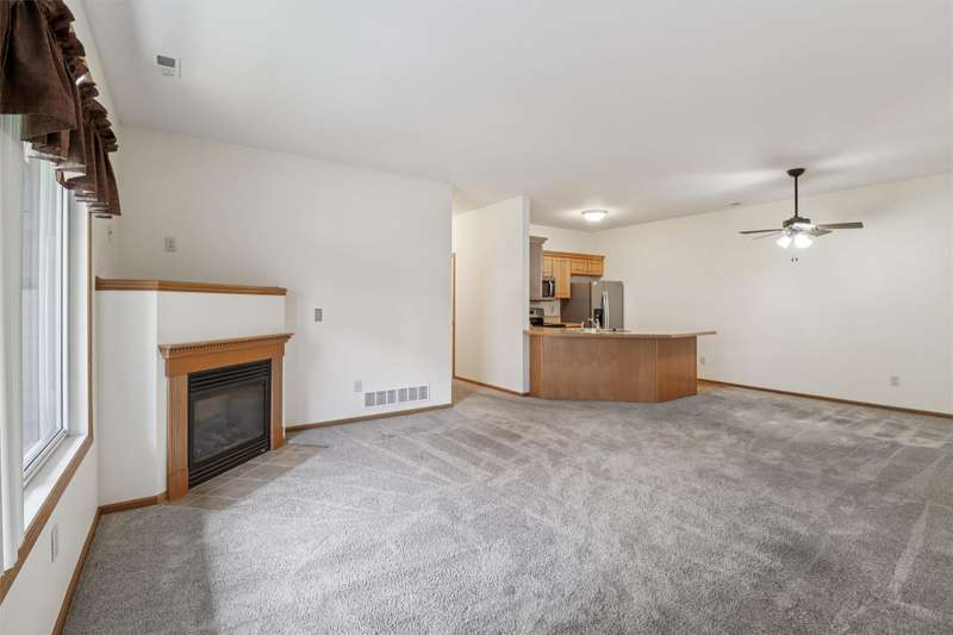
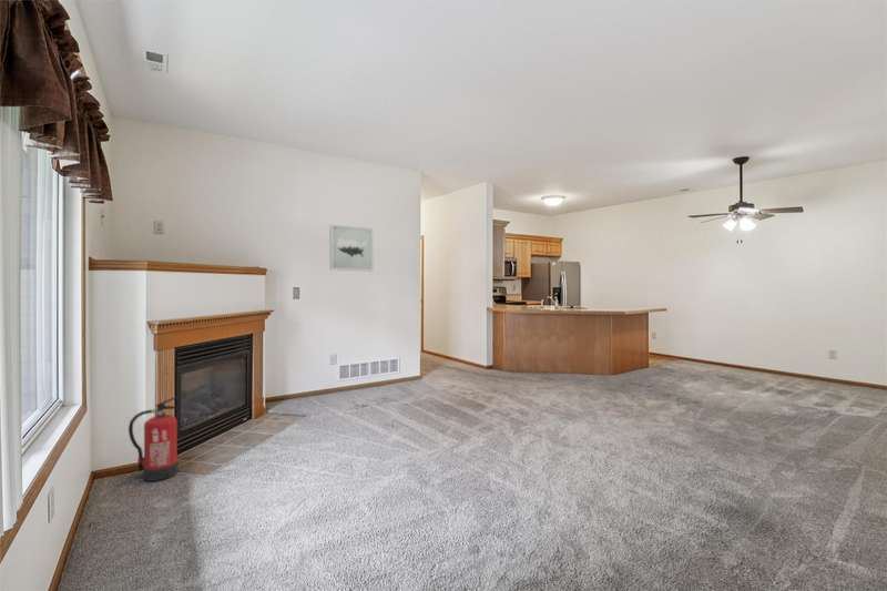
+ wall art (351, 248)
+ fire extinguisher (155, 437)
